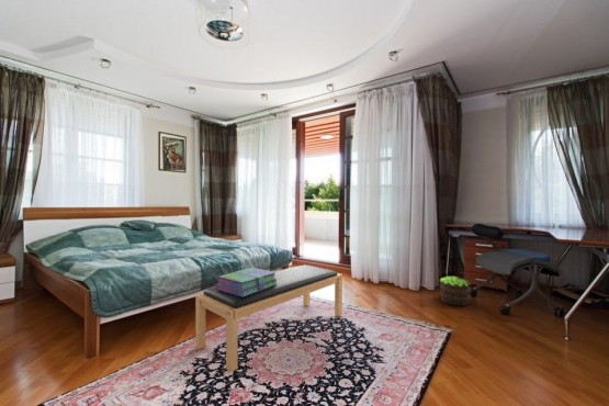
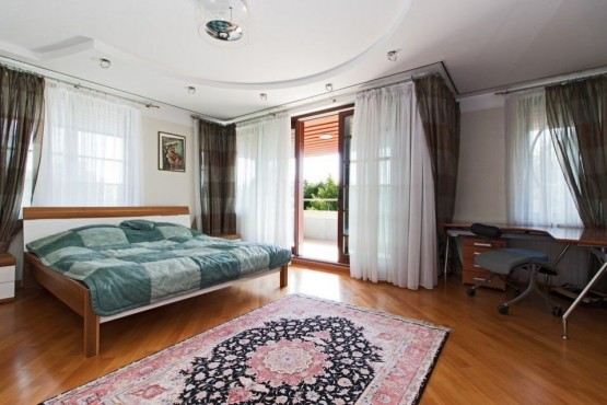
- potted plant (454, 289)
- stack of books (247, 280)
- bench (278, 303)
